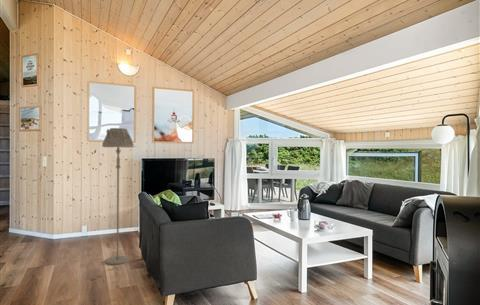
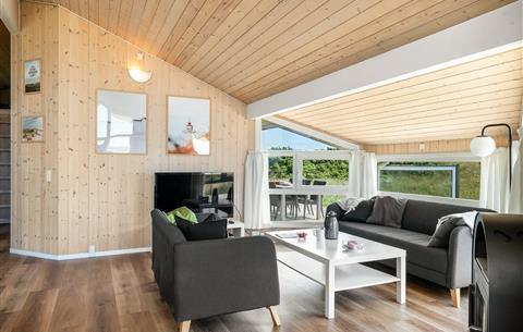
- floor lamp (117, 194)
